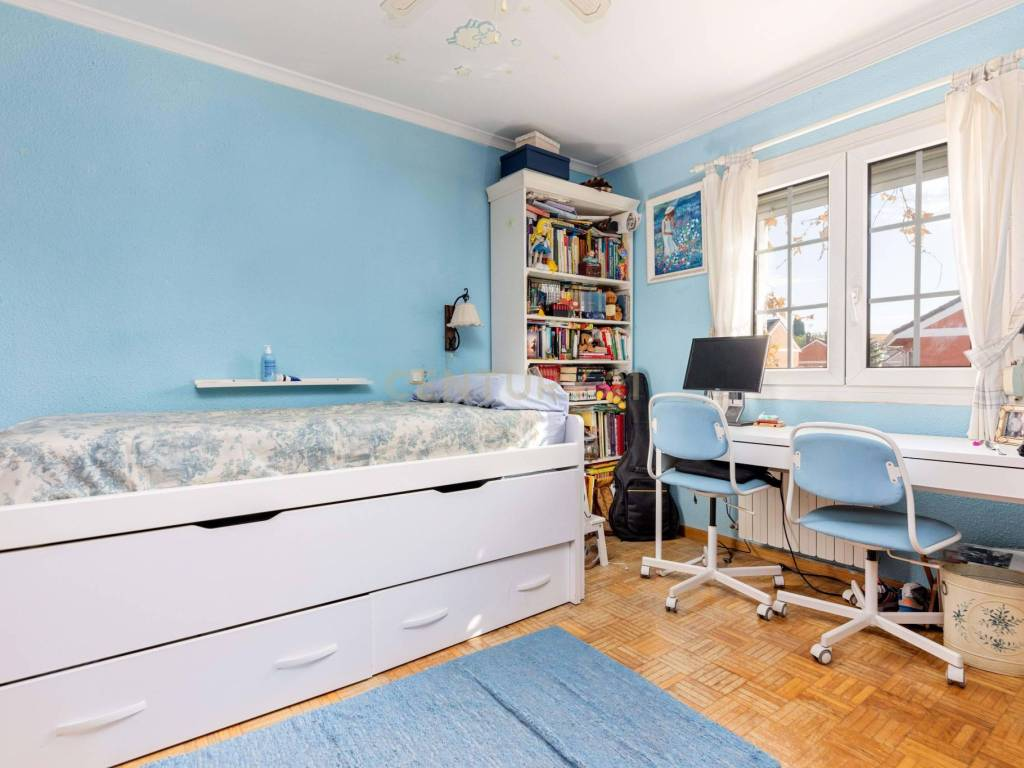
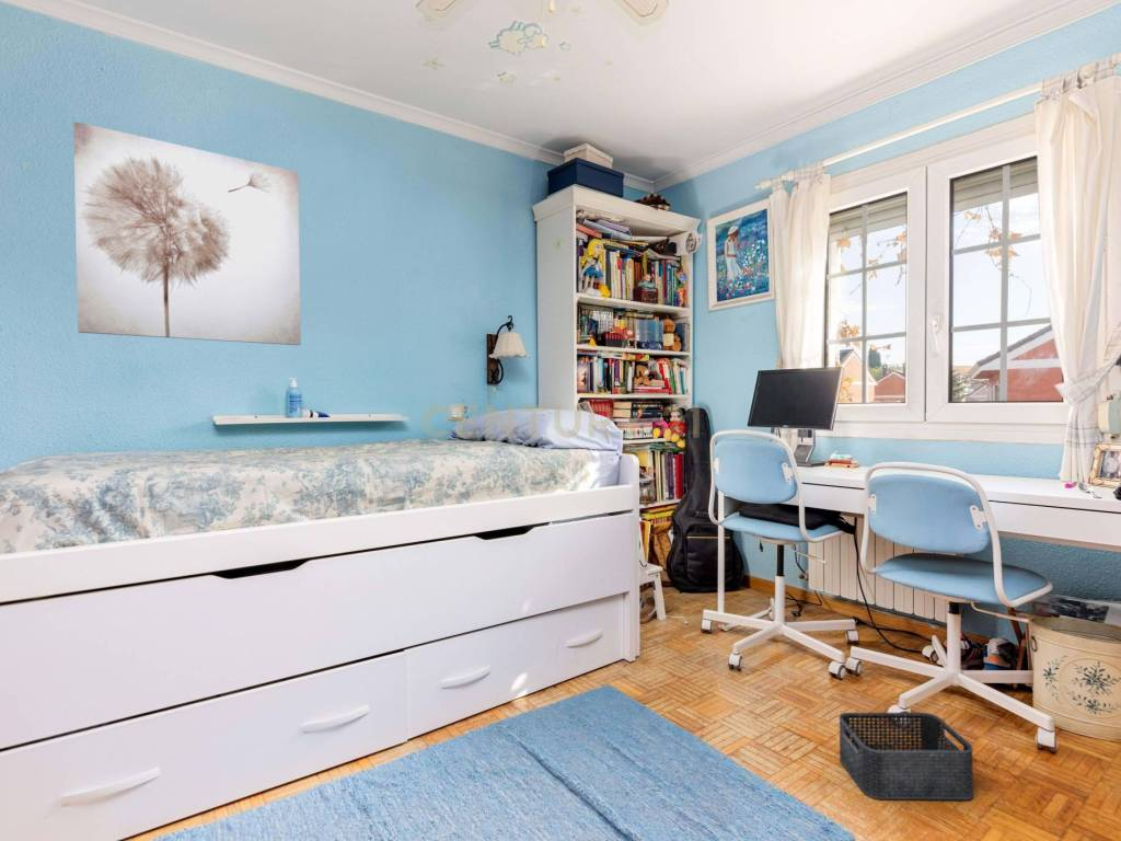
+ storage bin (902, 753)
+ wall art (198, 244)
